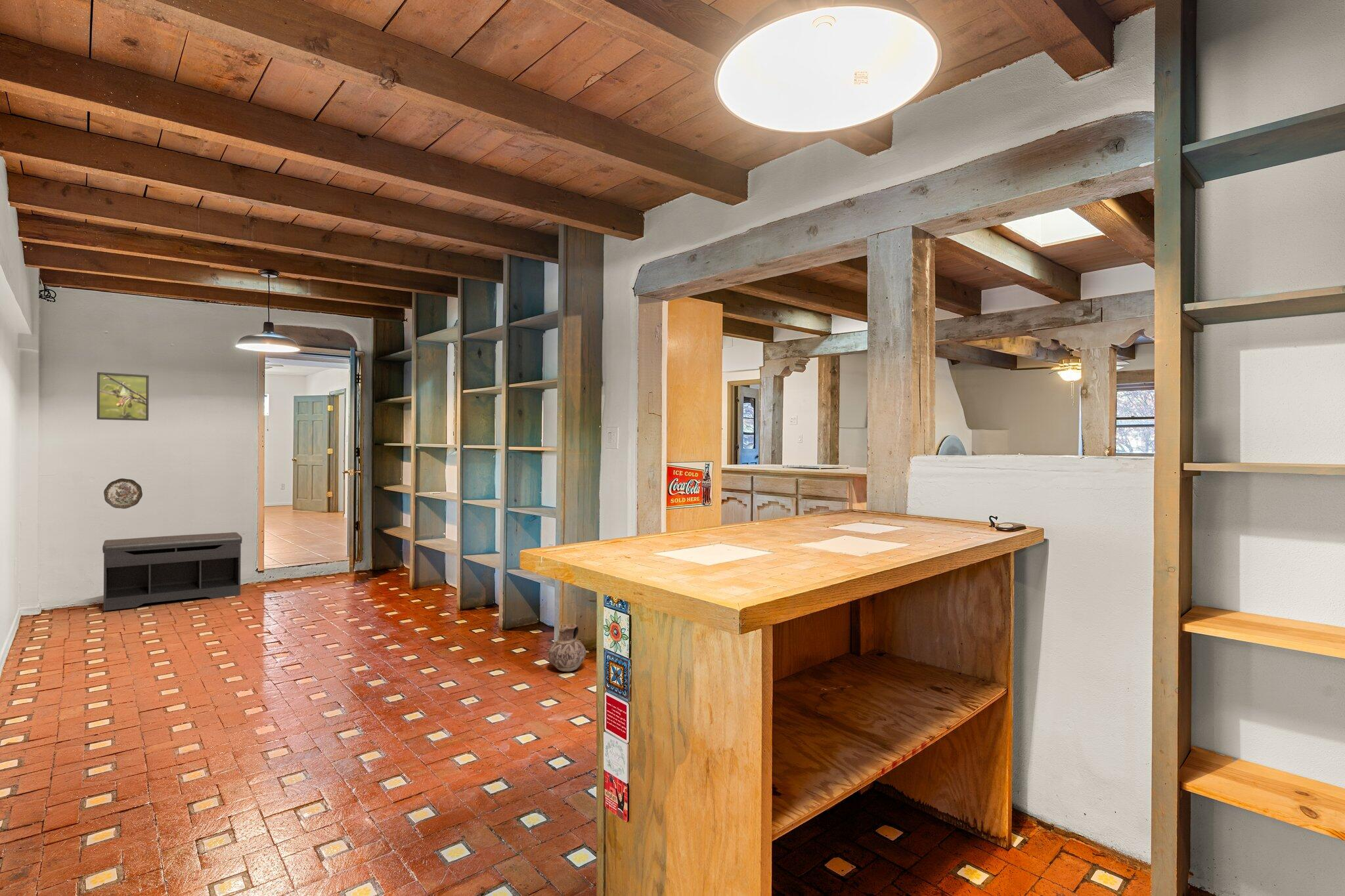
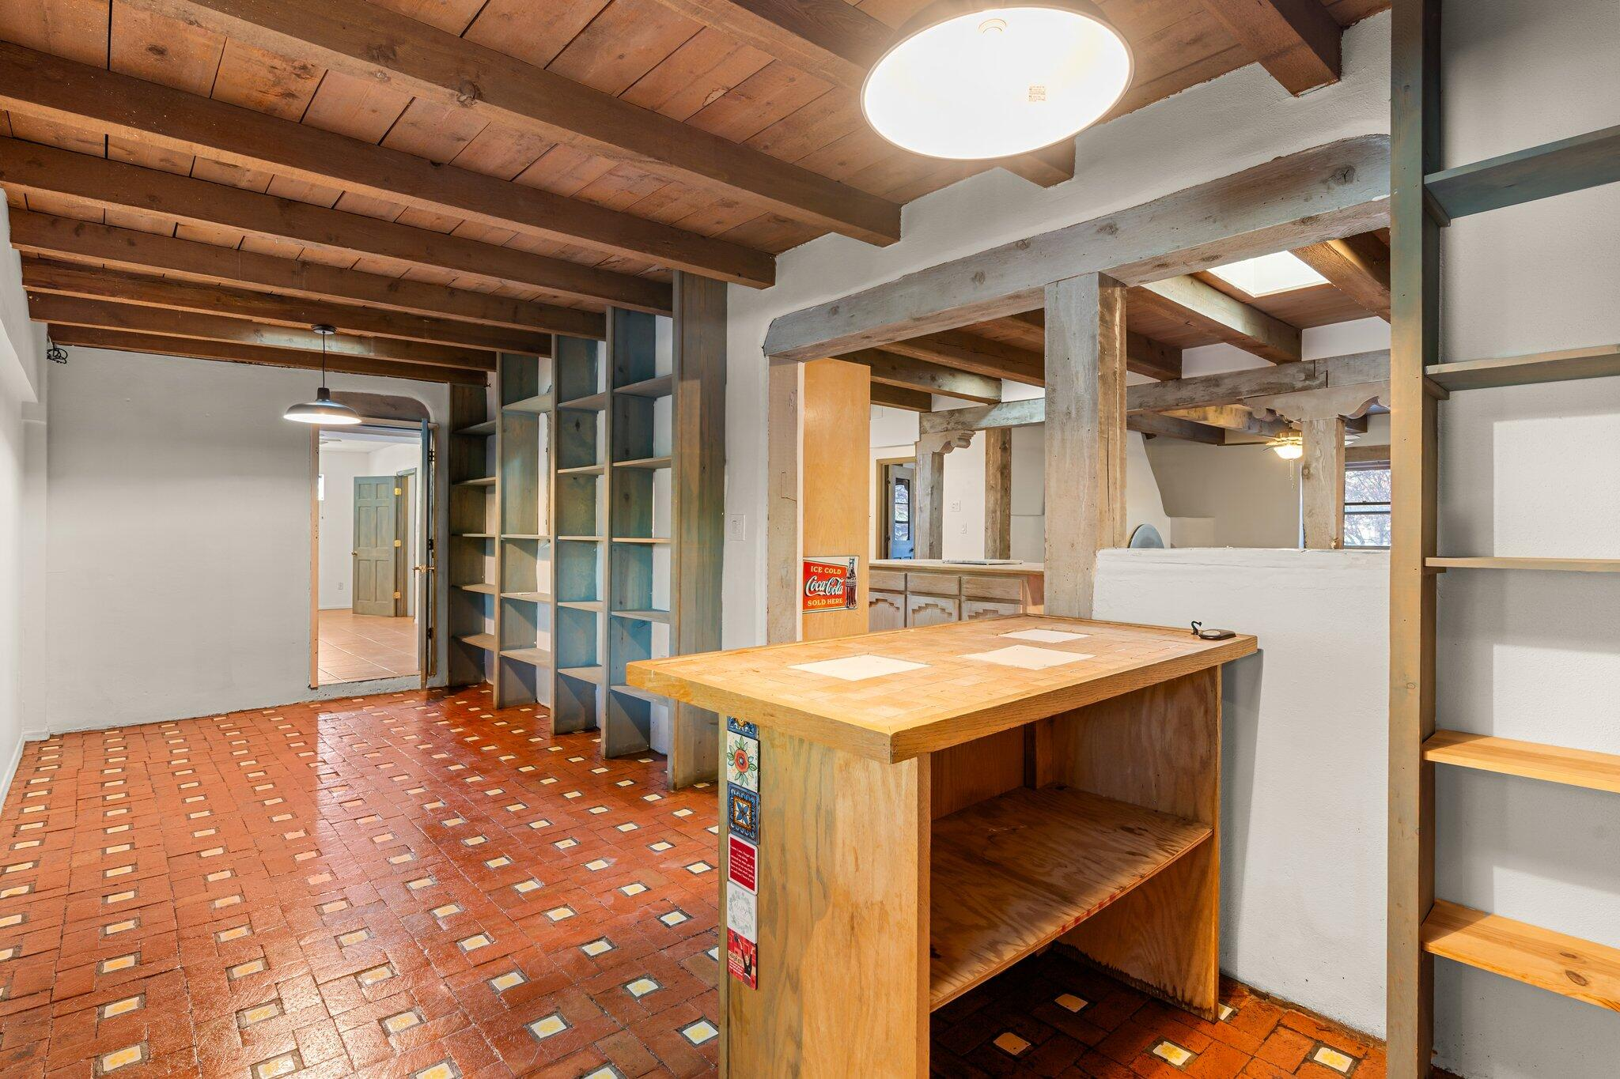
- ceramic jug (567, 647)
- decorative plate (123, 493)
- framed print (123, 396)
- bench (175, 568)
